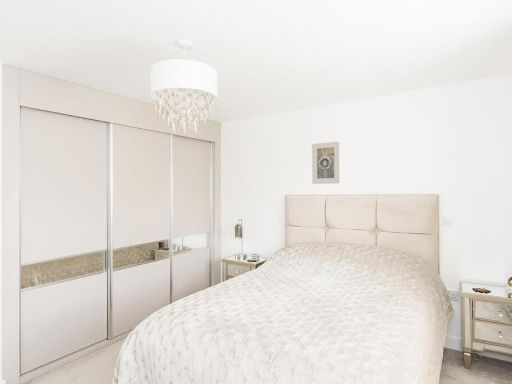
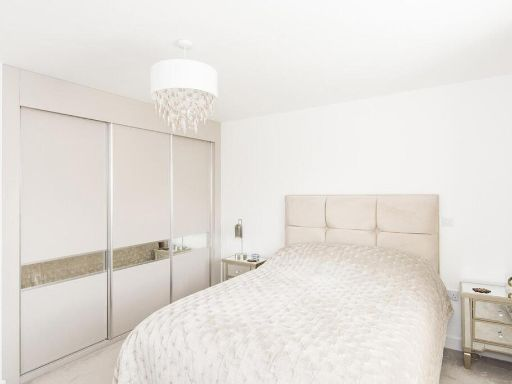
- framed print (325, 163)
